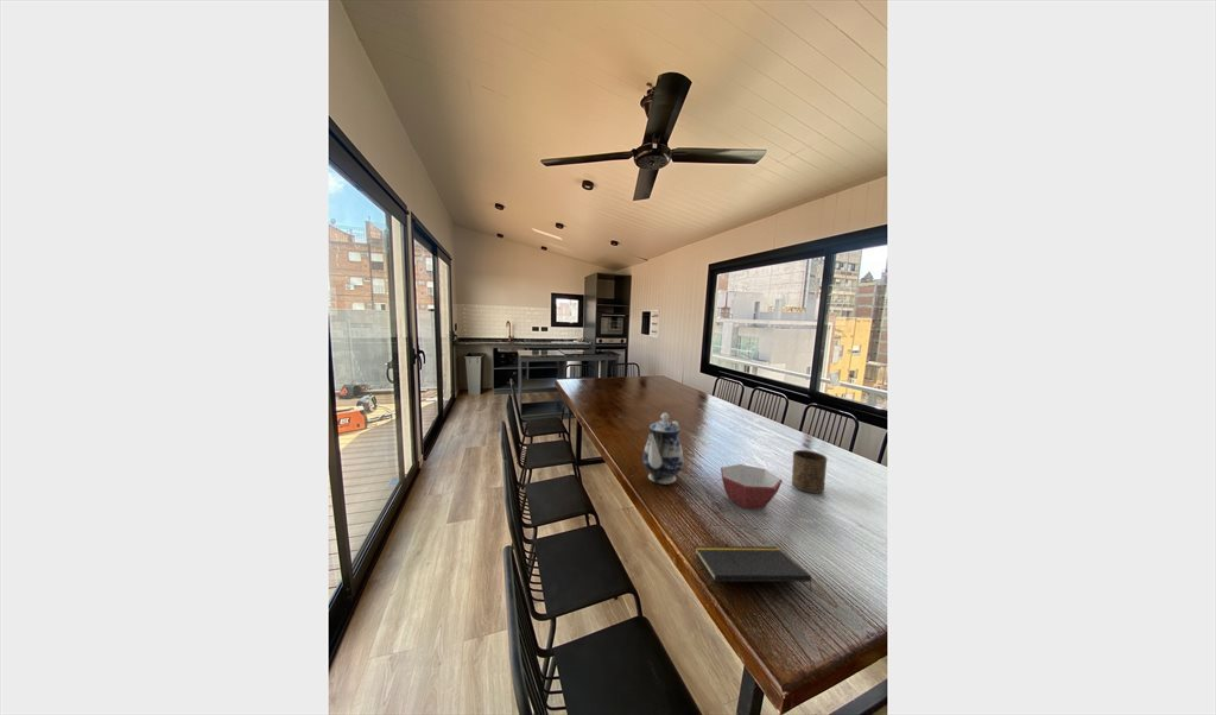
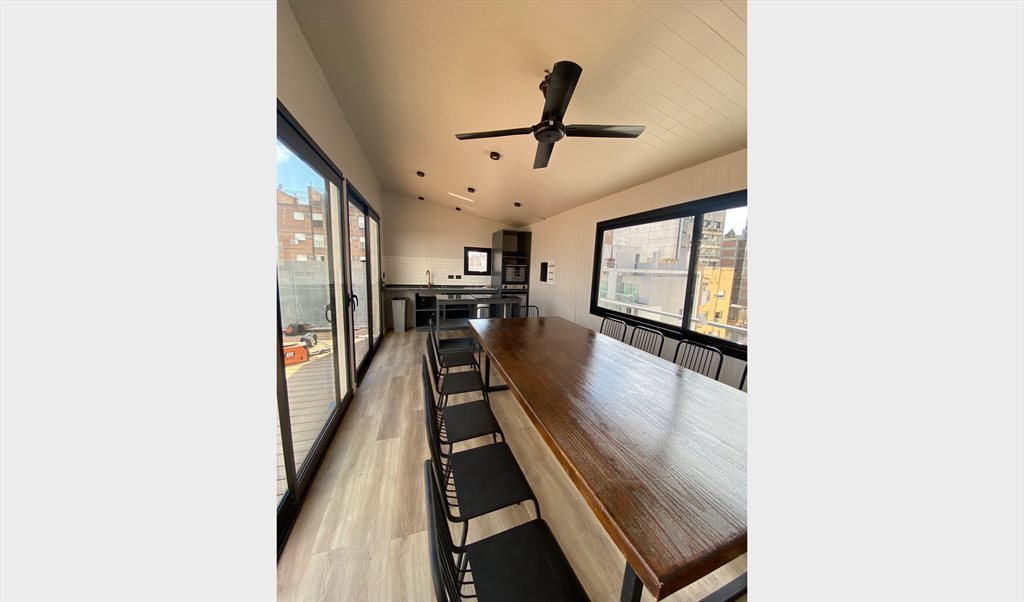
- bowl (747, 487)
- cup (808, 470)
- teapot (663, 445)
- notepad (748, 562)
